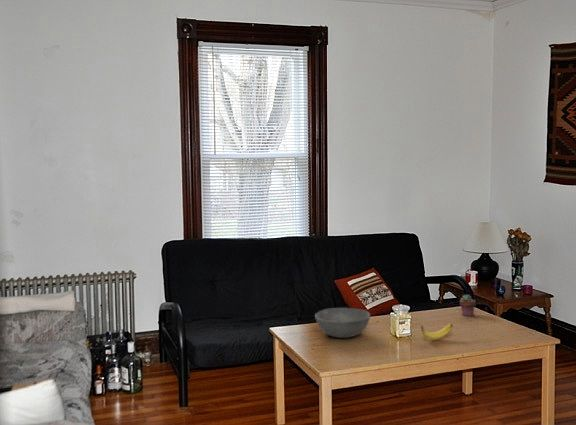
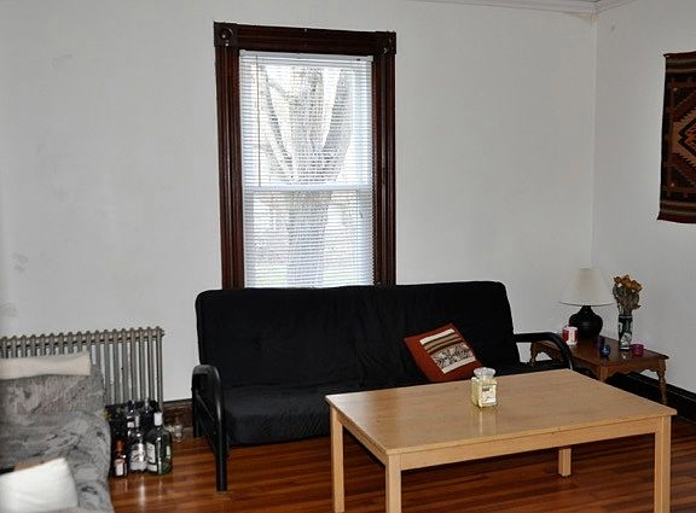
- potted succulent (467, 304)
- banana (436, 332)
- bowl (342, 324)
